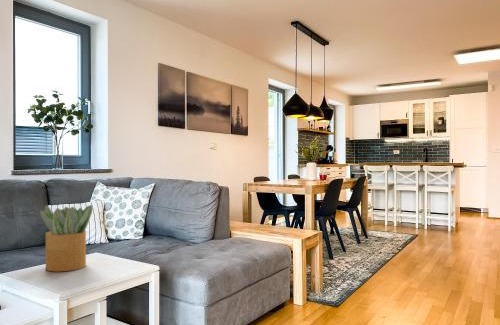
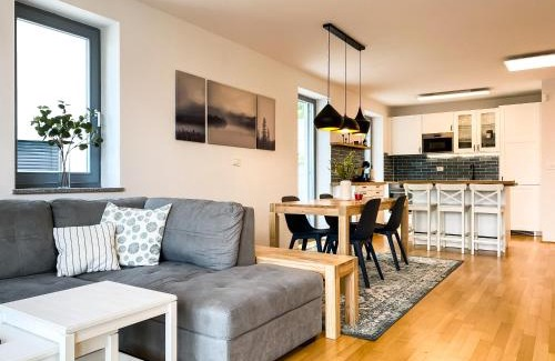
- potted plant (68, 235)
